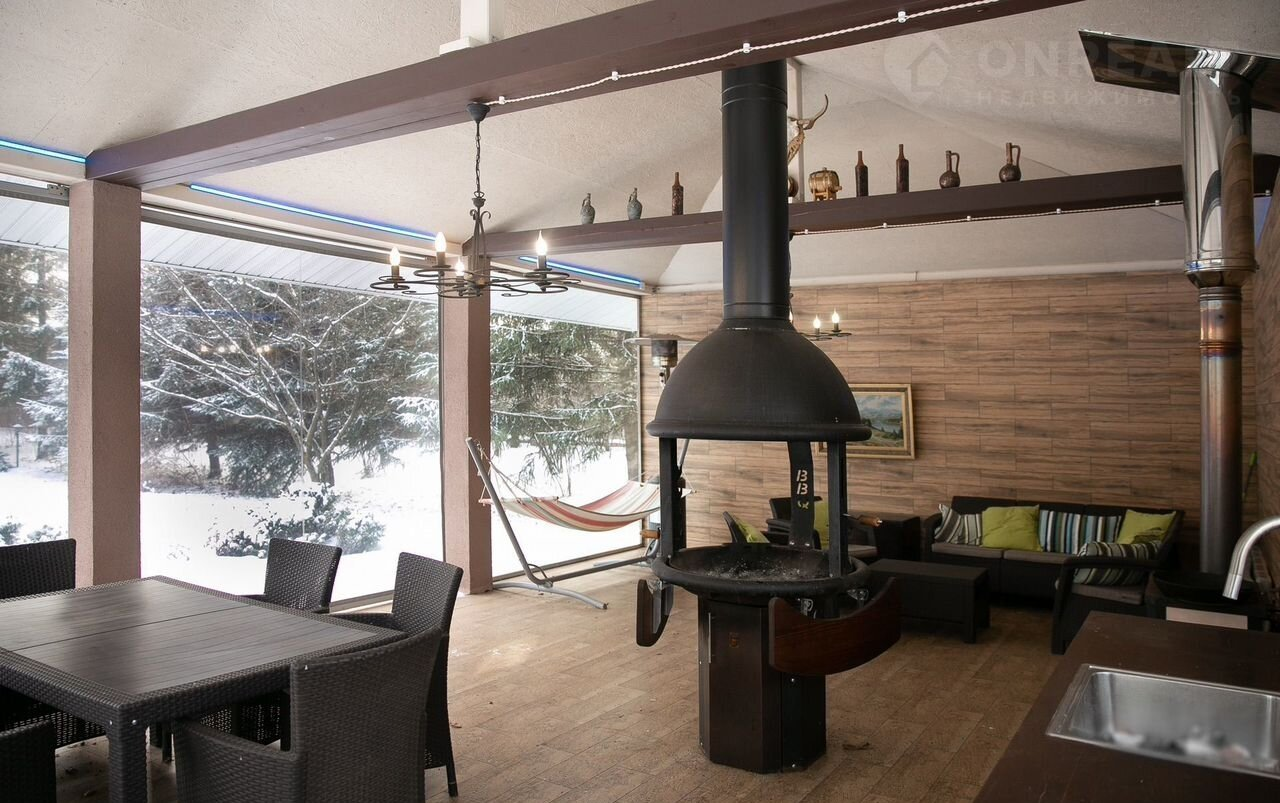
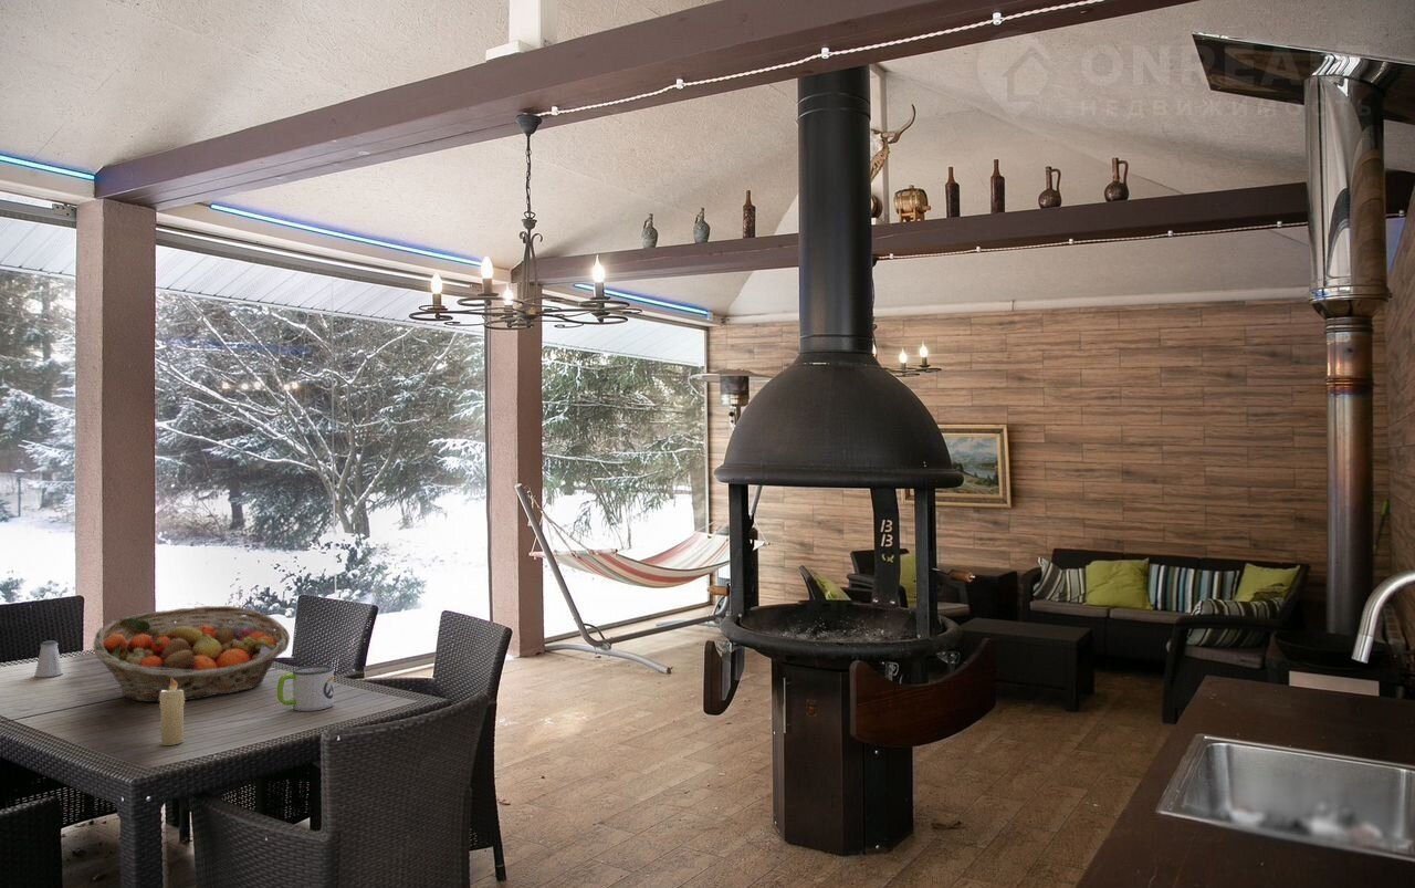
+ candle (171, 710)
+ mug (305, 688)
+ saltshaker (49, 658)
+ fruit basket (195, 651)
